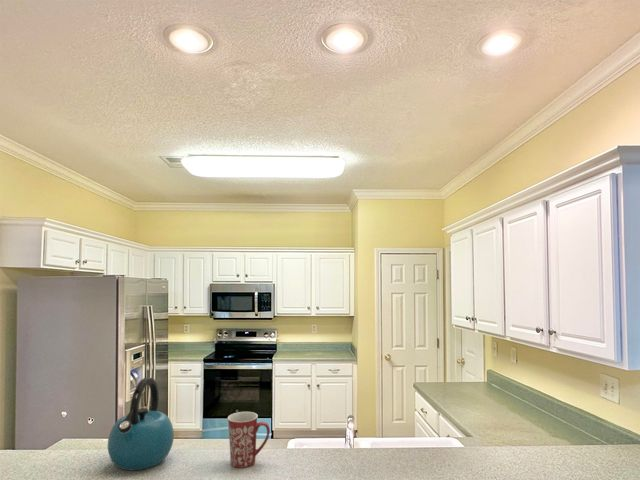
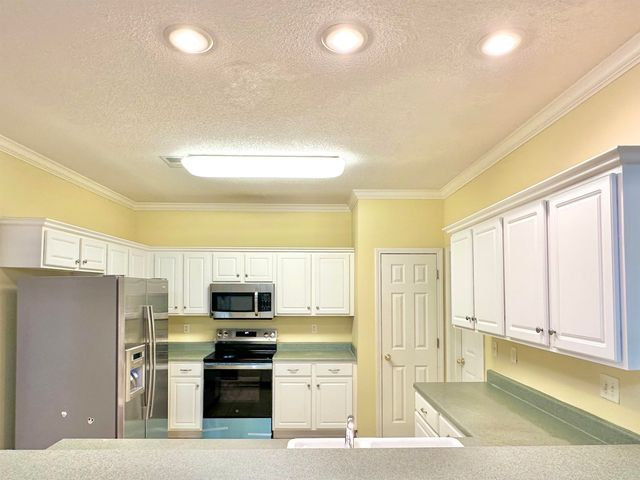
- mug (248, 439)
- kettle (140, 421)
